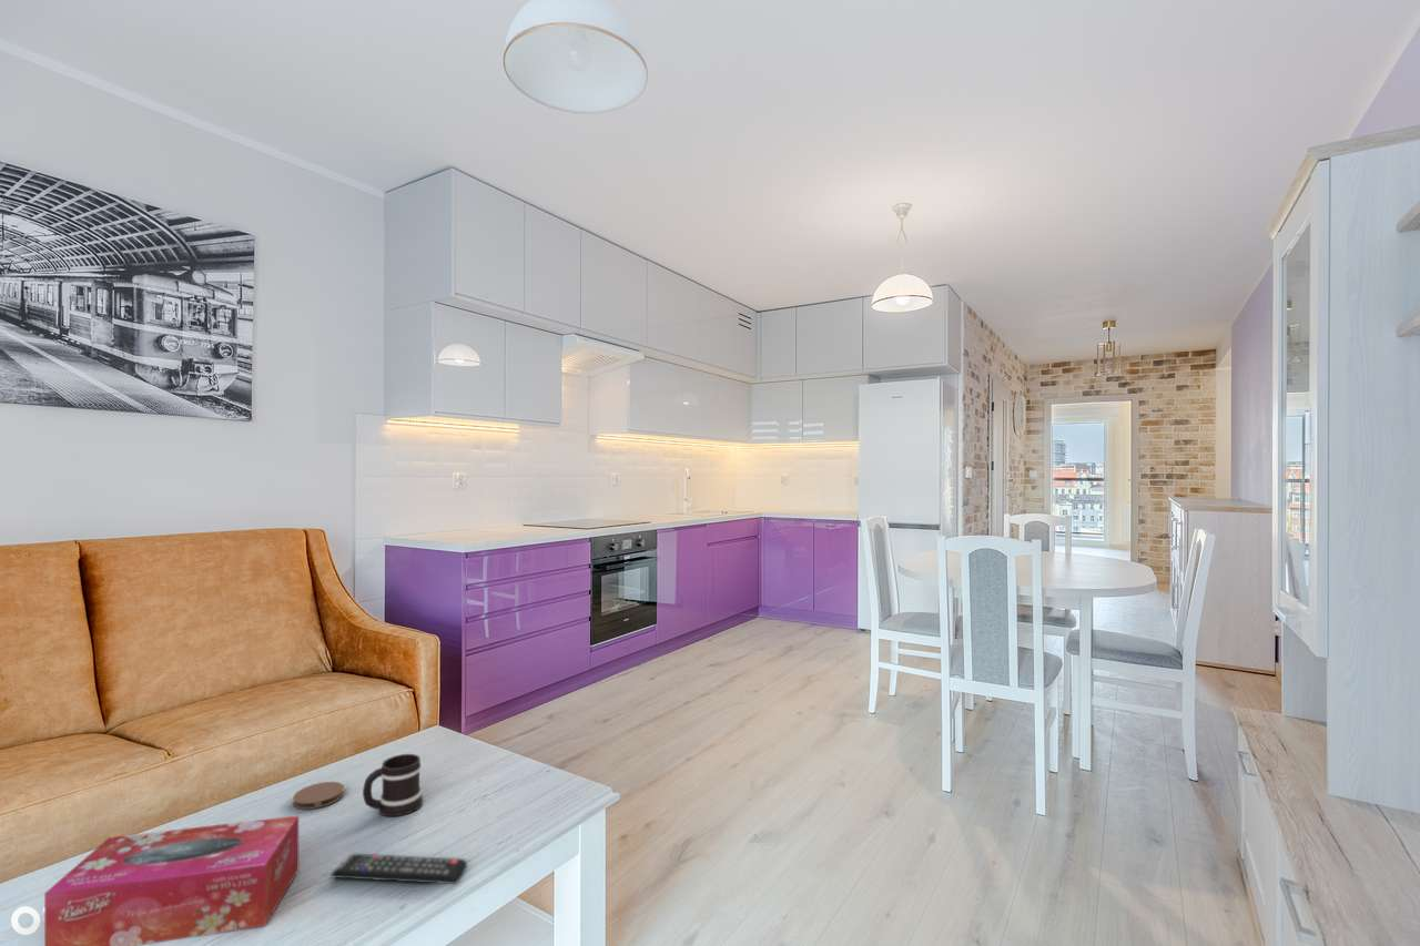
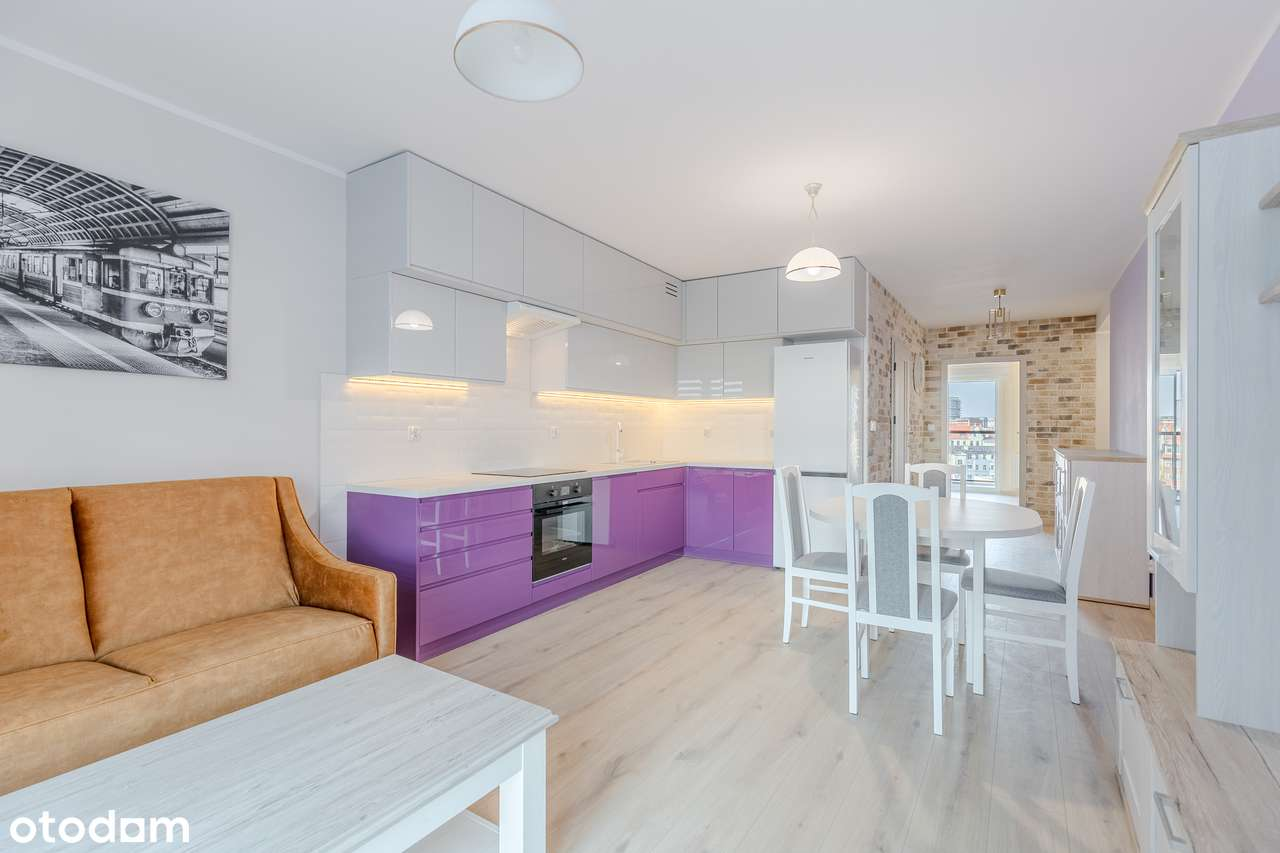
- mug (393, 785)
- remote control (399, 869)
- coaster (318, 794)
- tissue box (184, 879)
